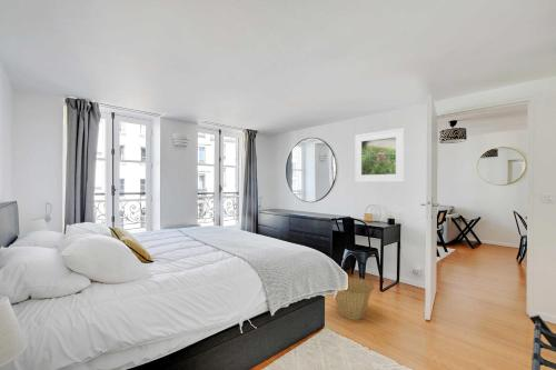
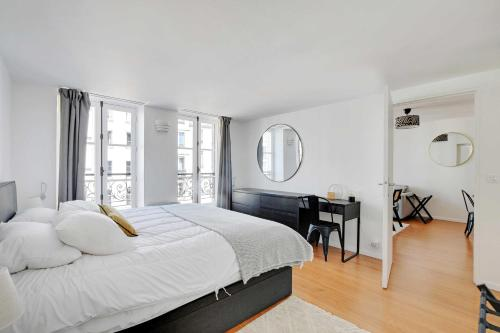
- basket (351, 298)
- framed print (377, 157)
